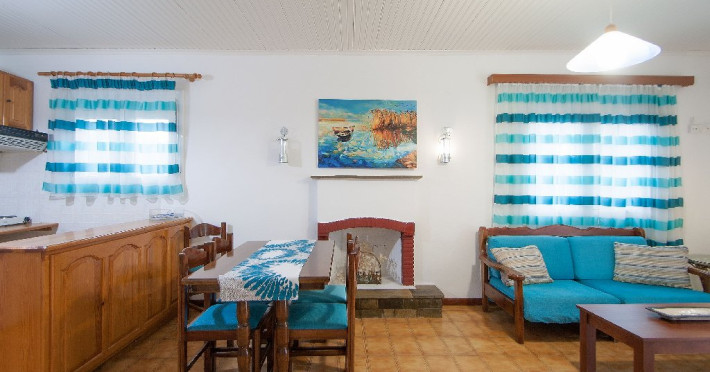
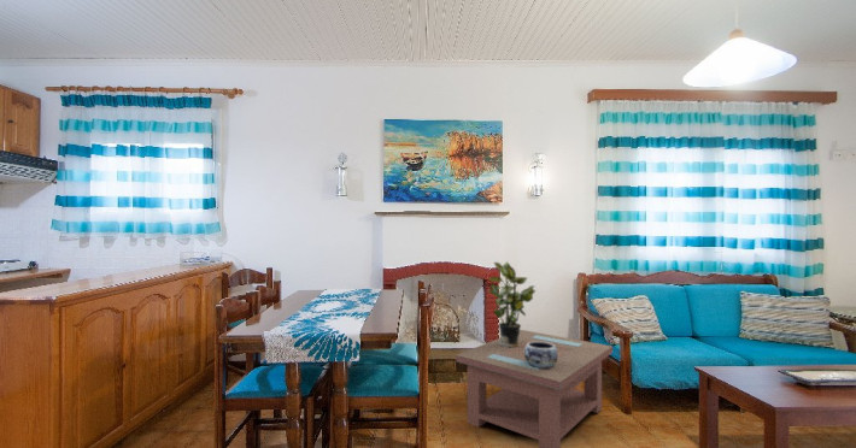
+ decorative bowl (540, 354)
+ coffee table (537, 382)
+ potted plant (511, 303)
